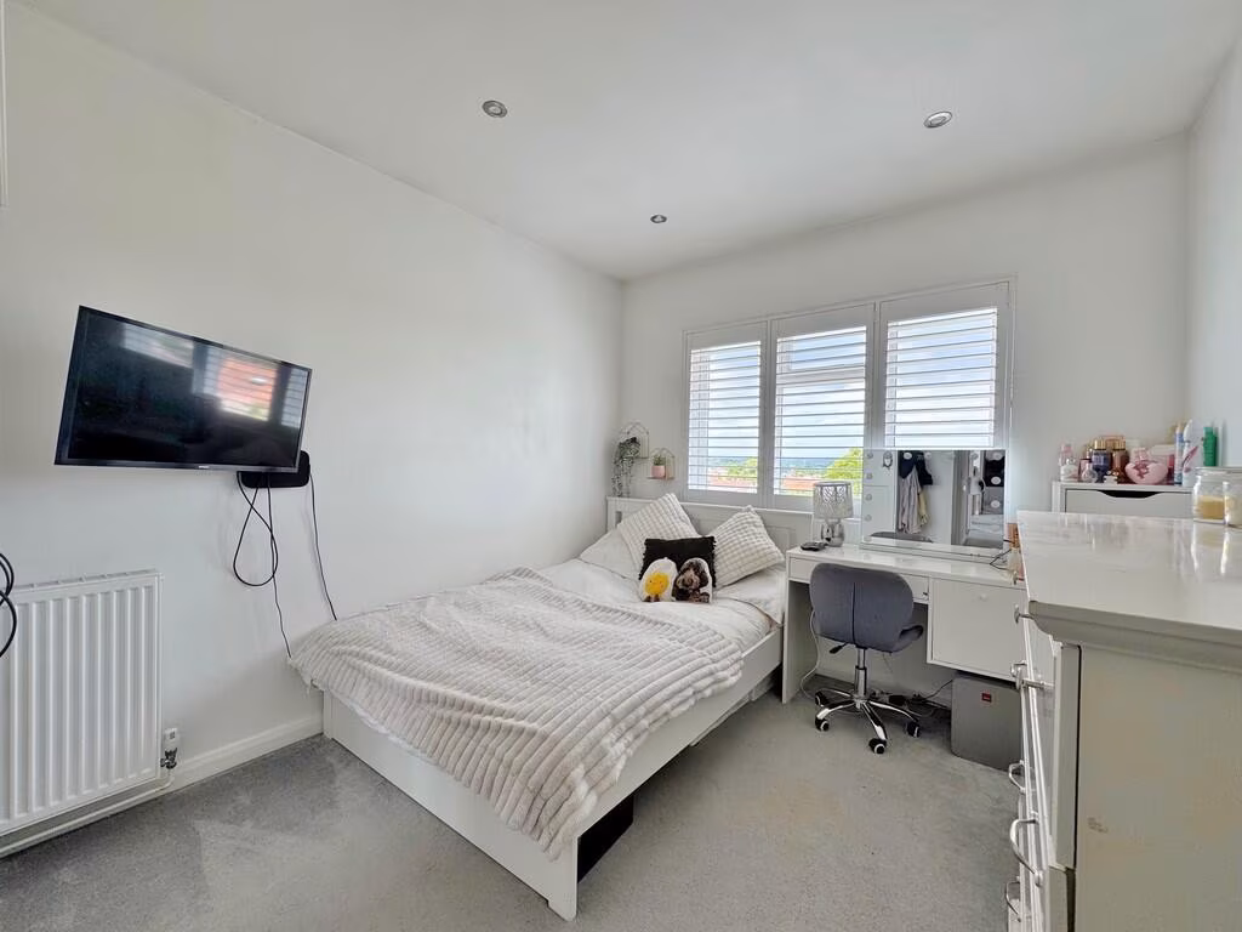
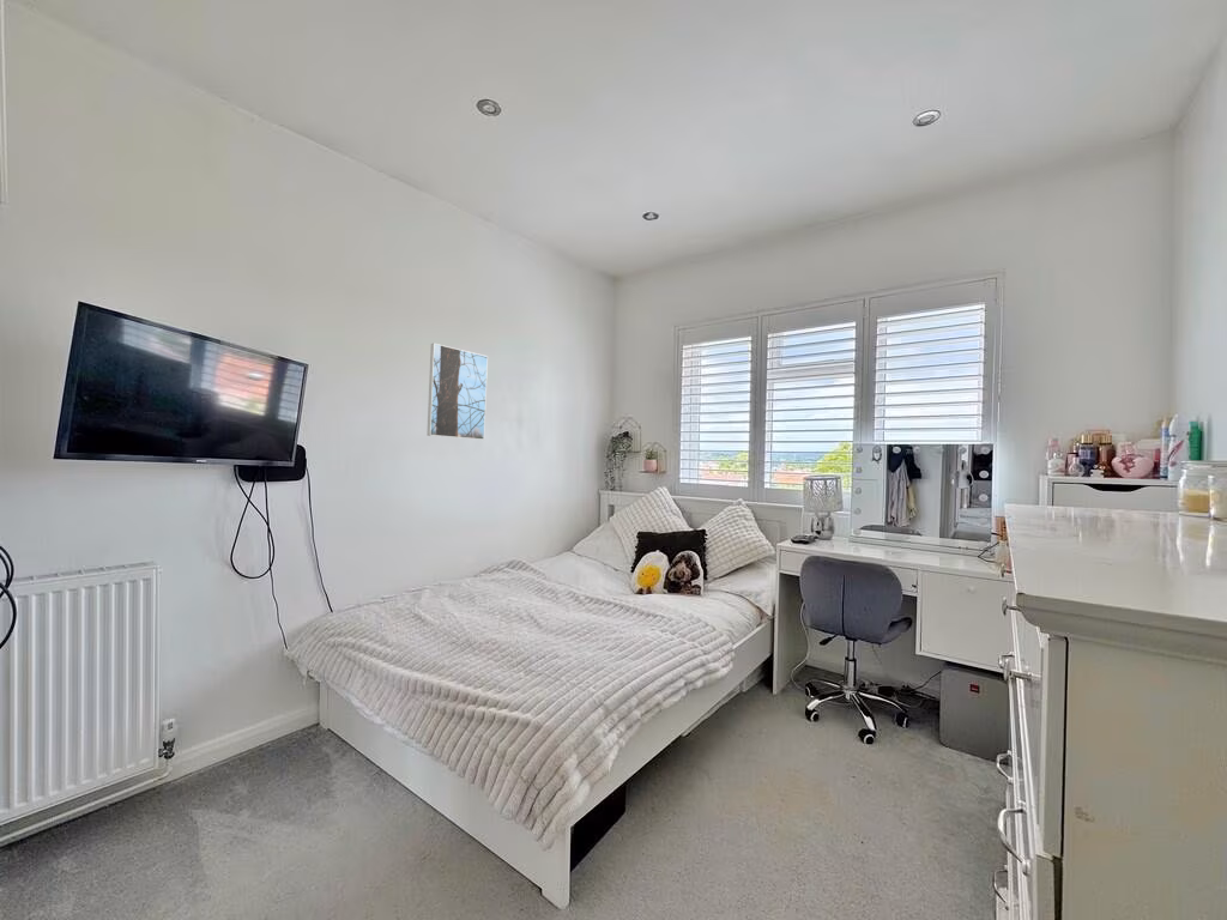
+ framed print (458, 393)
